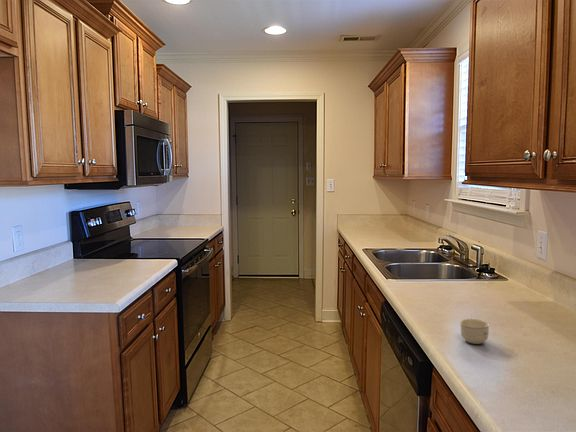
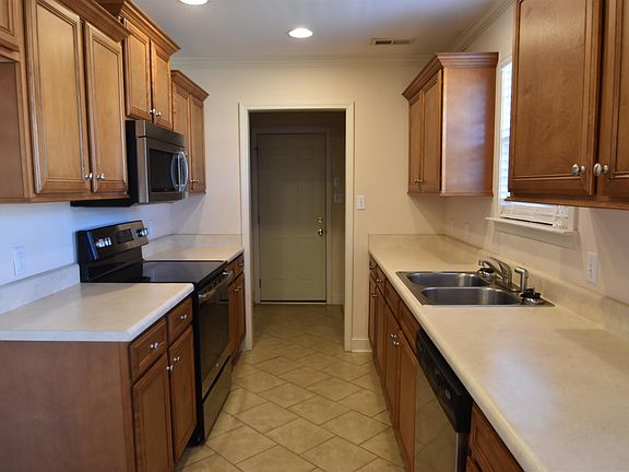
- cup (473, 330)
